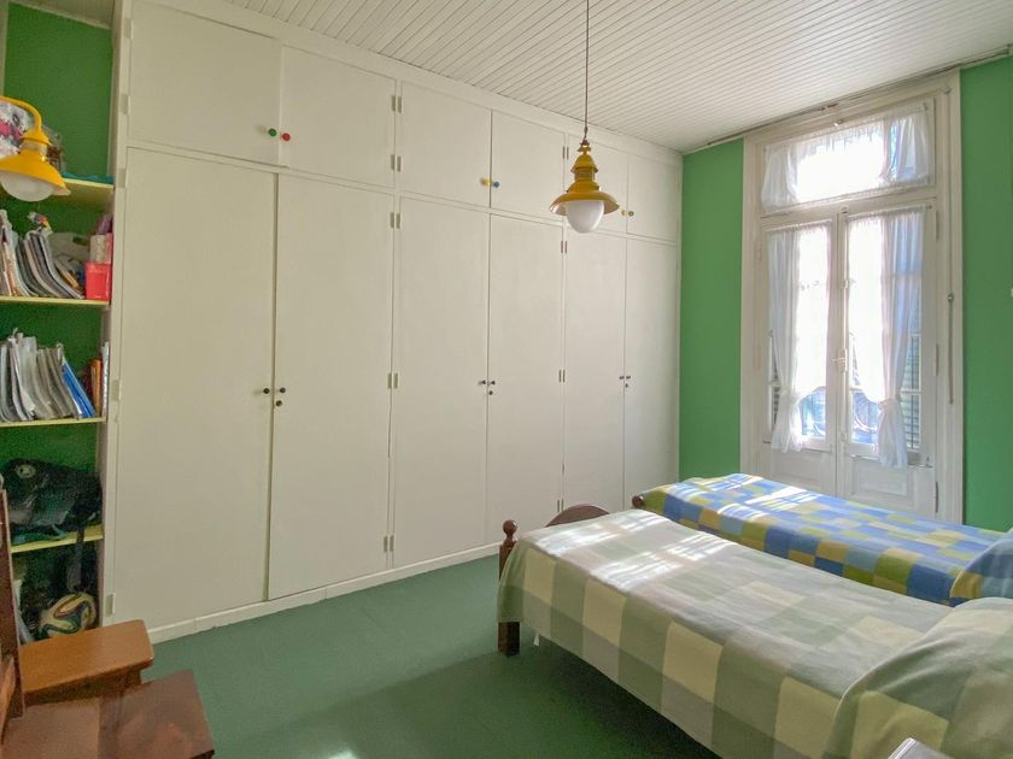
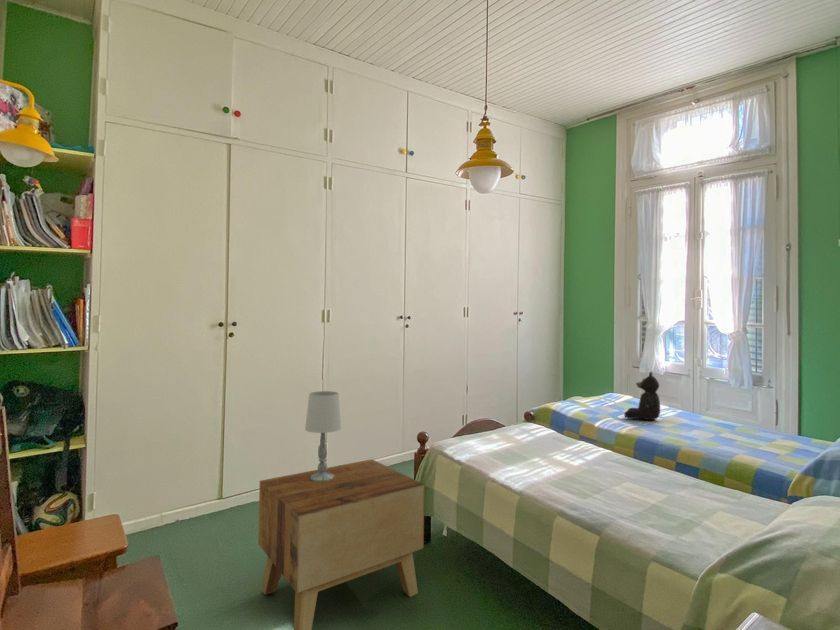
+ table lamp (323, 434)
+ teddy bear (642, 394)
+ side table (339, 536)
